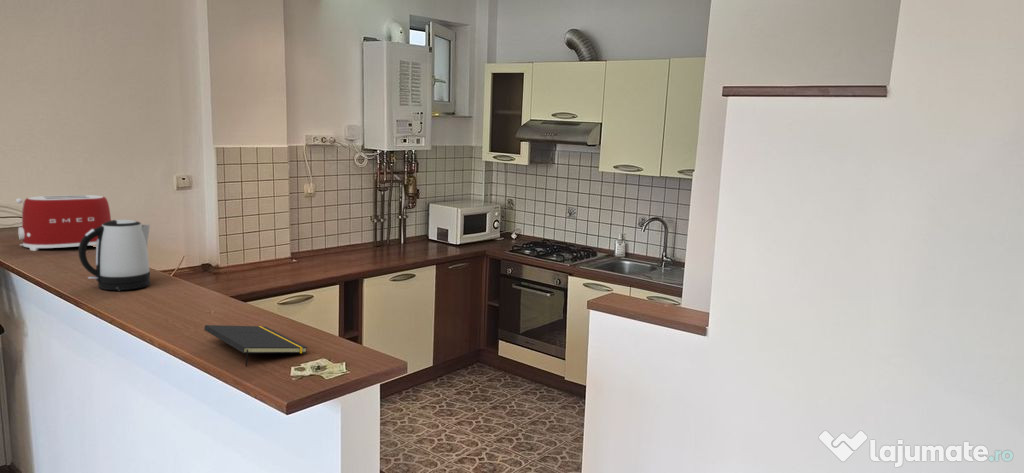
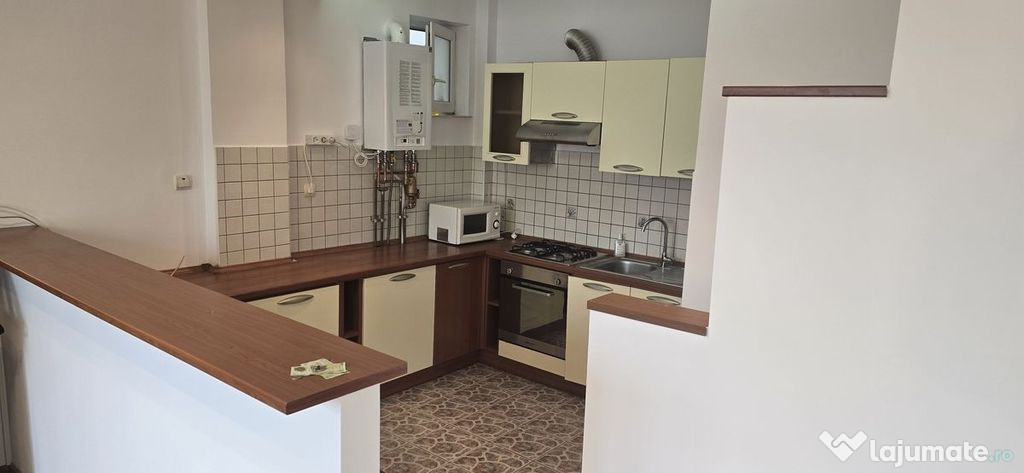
- notepad (255, 338)
- toaster (66, 221)
- kettle (115, 253)
